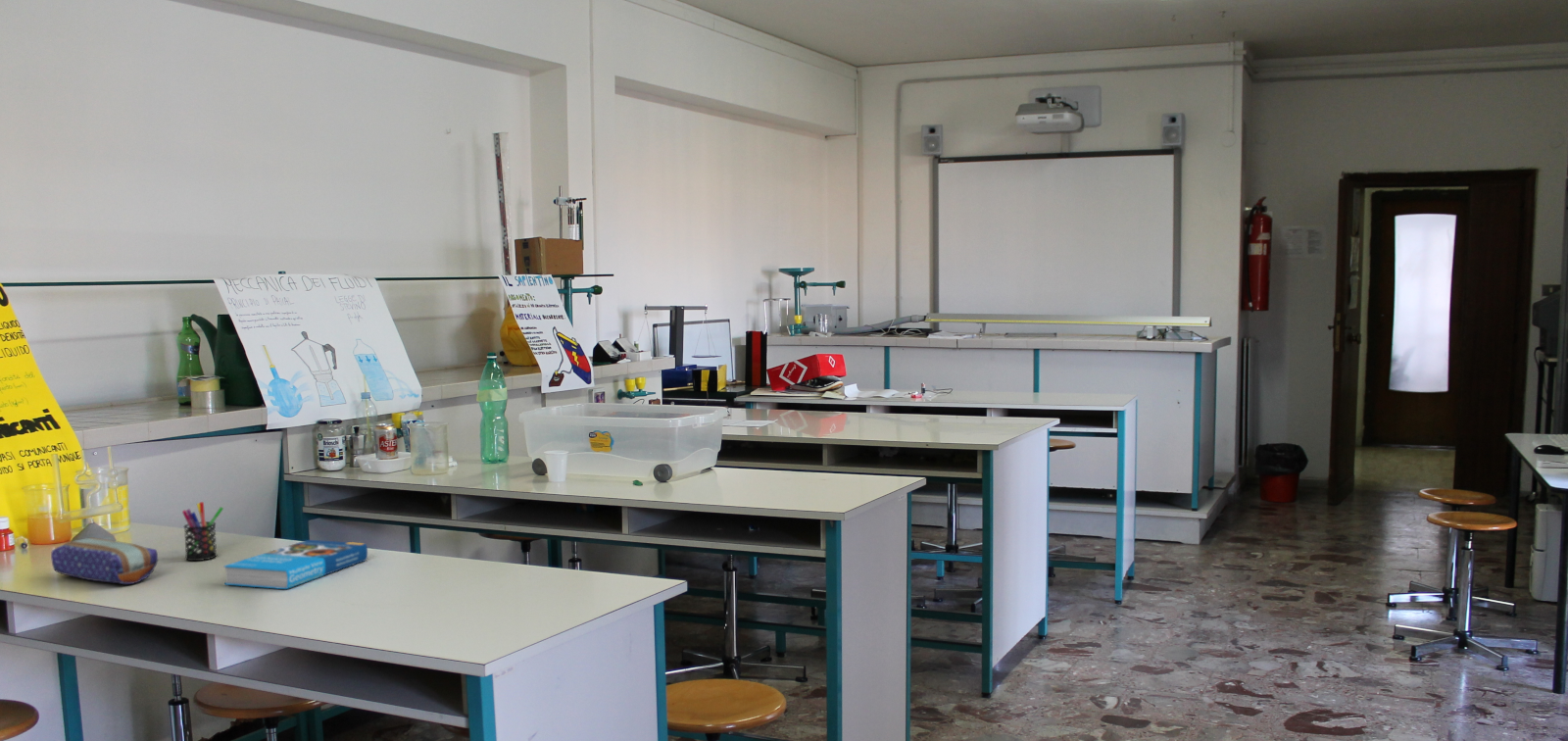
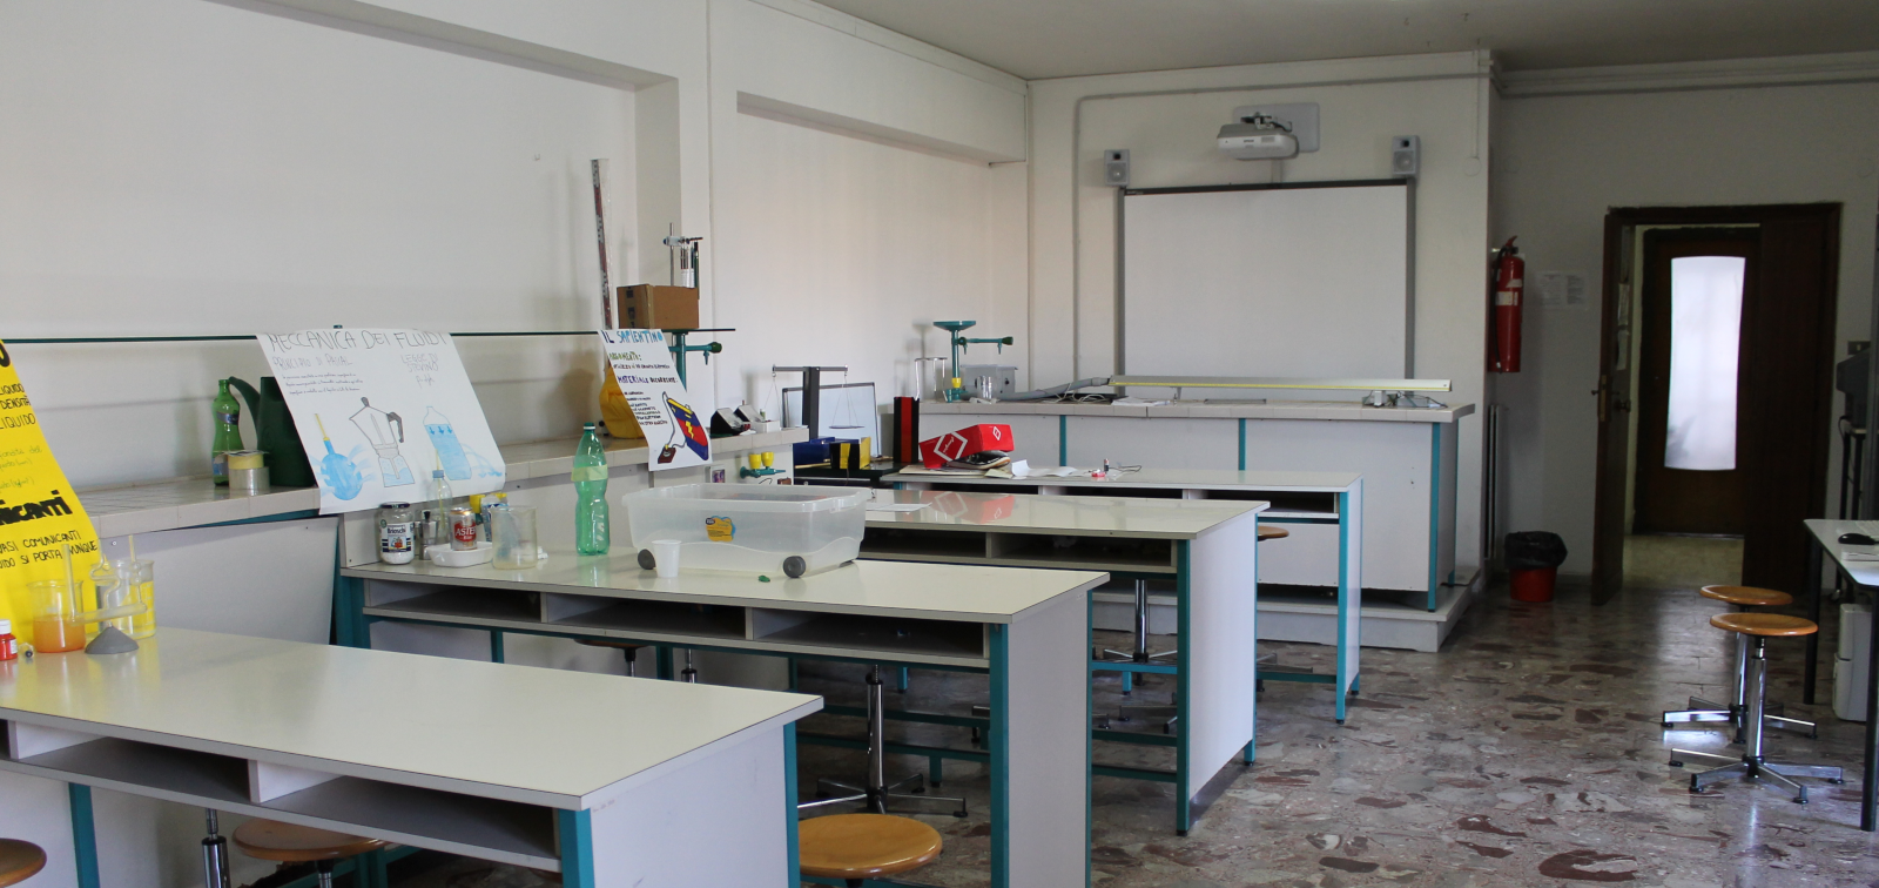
- pen holder (204, 528)
- pencil case (104, 560)
- book (299, 563)
